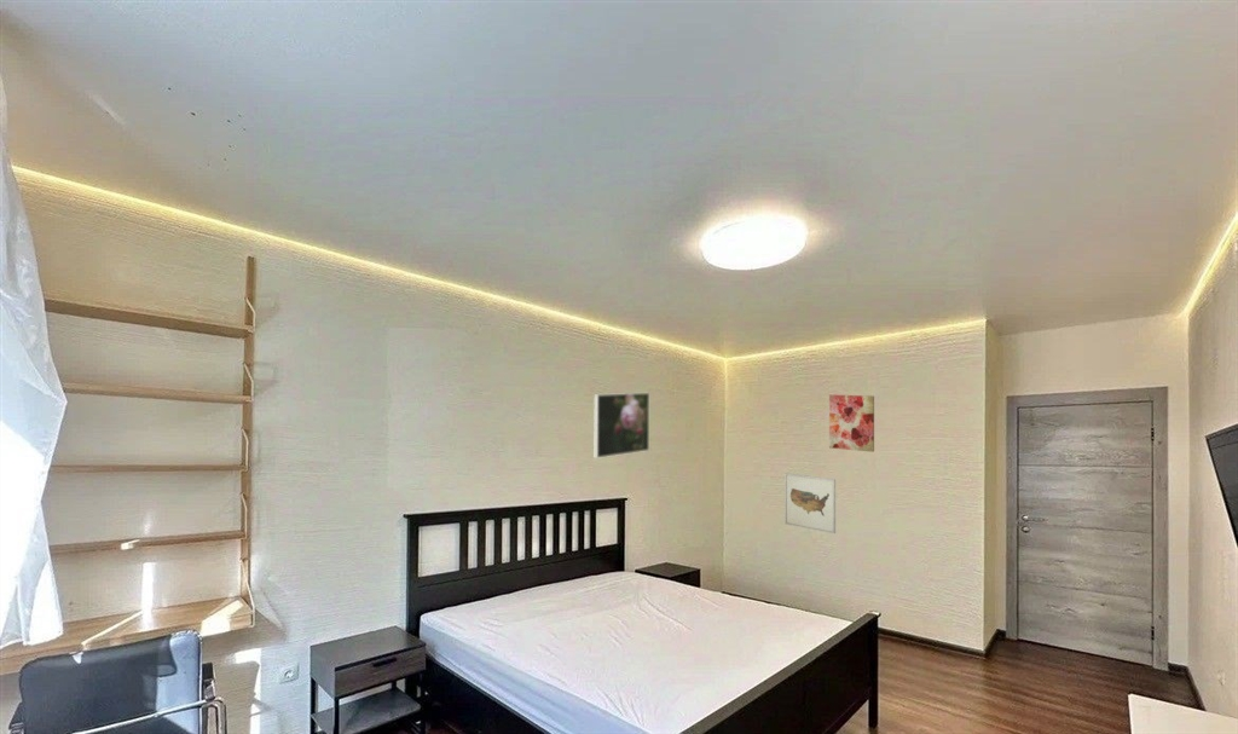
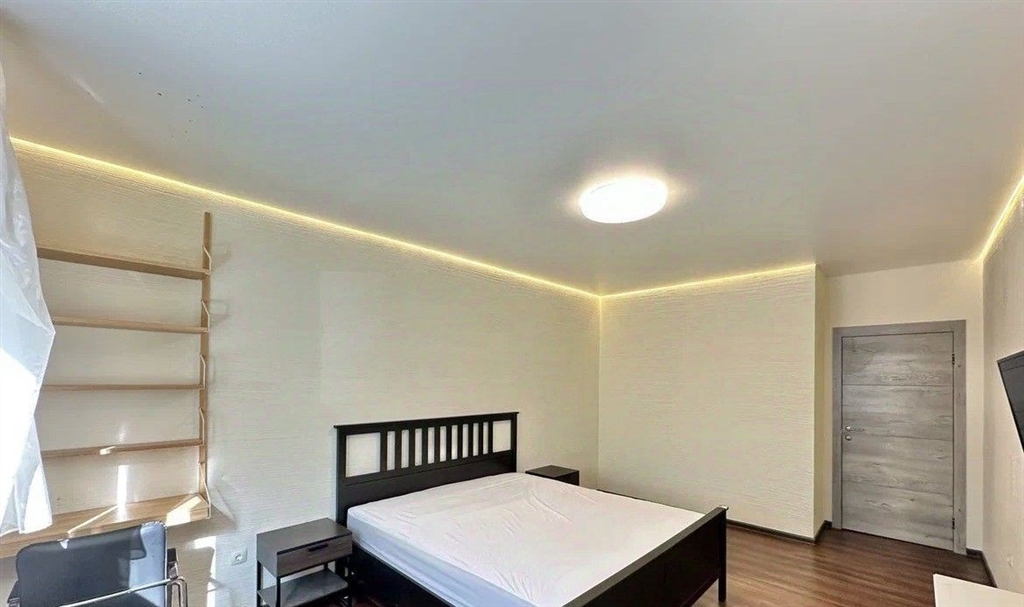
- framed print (623, 423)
- wall art (809, 502)
- wall art (851, 422)
